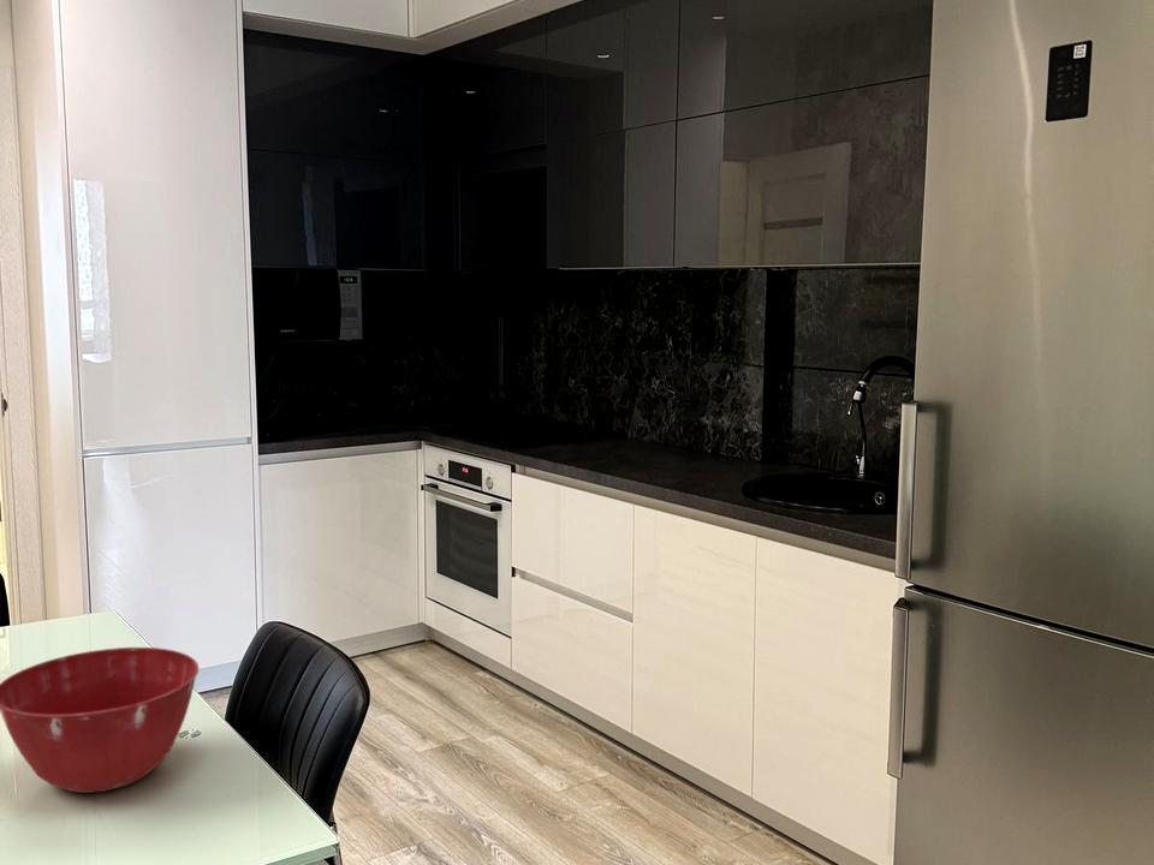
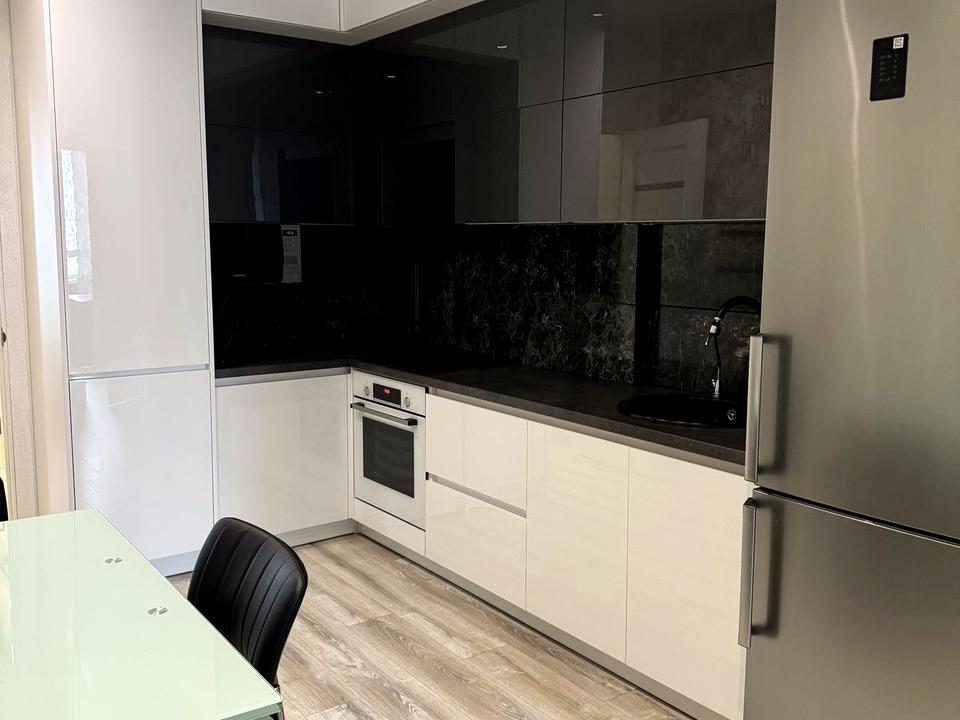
- mixing bowl (101, 724)
